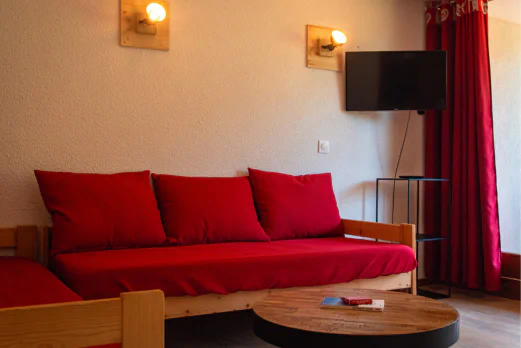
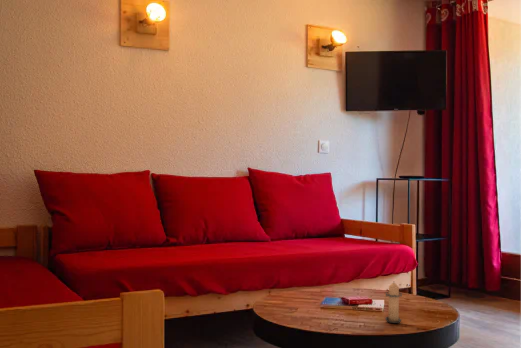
+ candle (393, 301)
